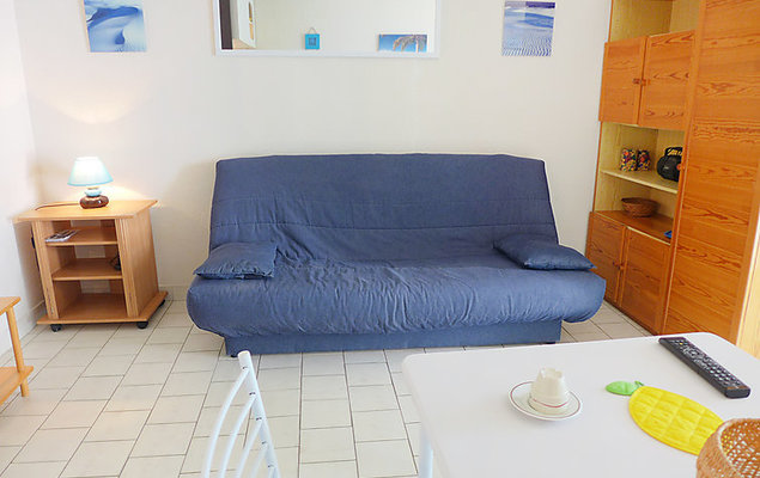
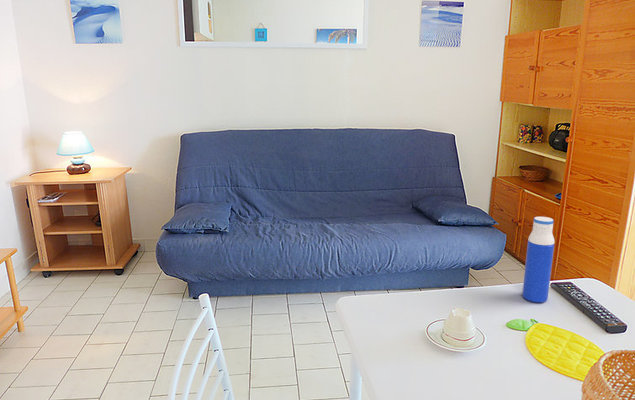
+ water bottle (539, 259)
